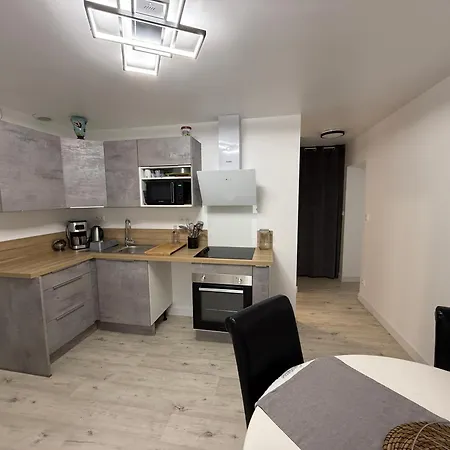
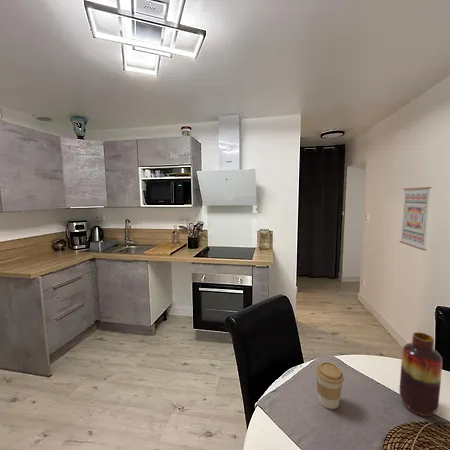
+ coffee cup (329, 384)
+ wall art (414, 217)
+ vase (420, 372)
